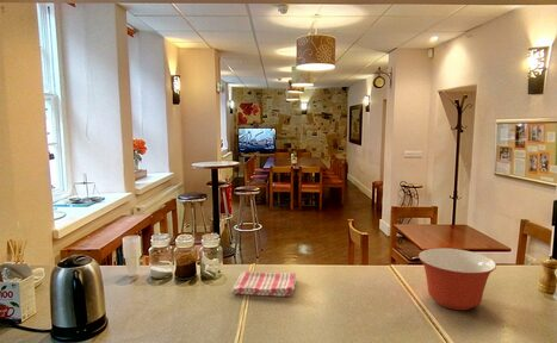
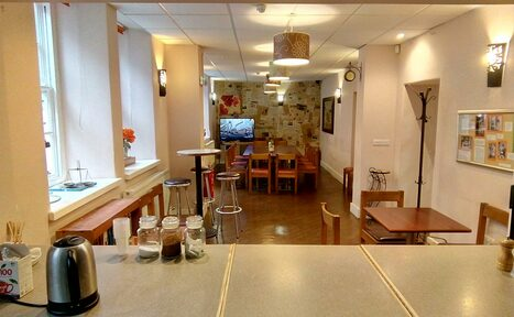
- mixing bowl (454, 280)
- dish towel (265, 281)
